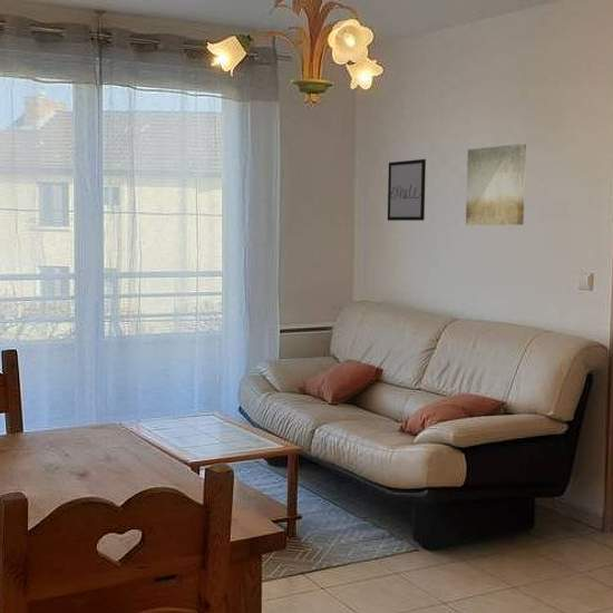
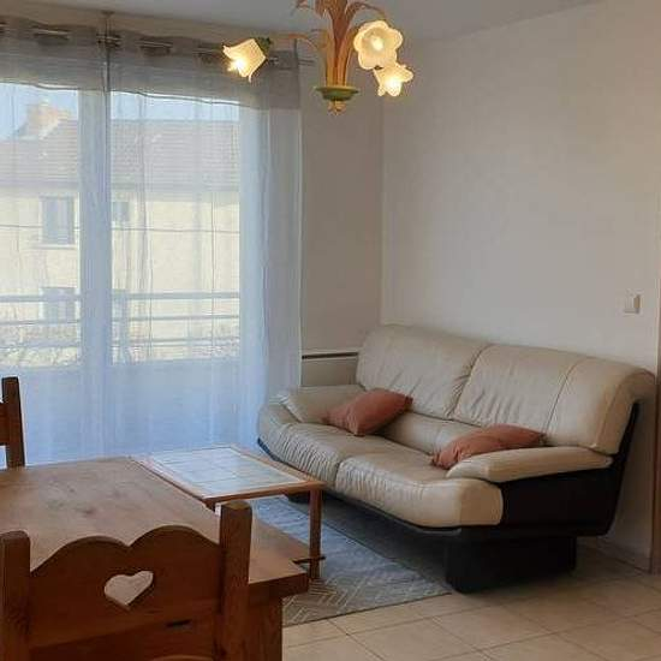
- wall art (406, 191)
- wall art (494, 185)
